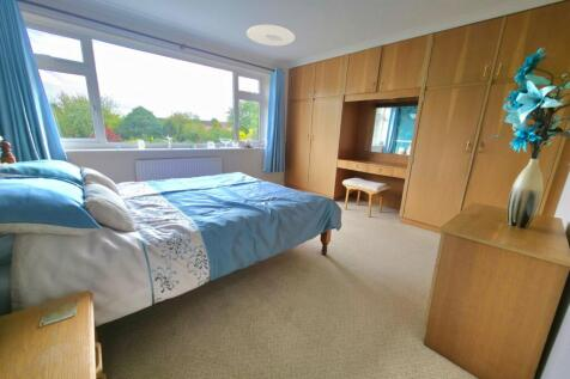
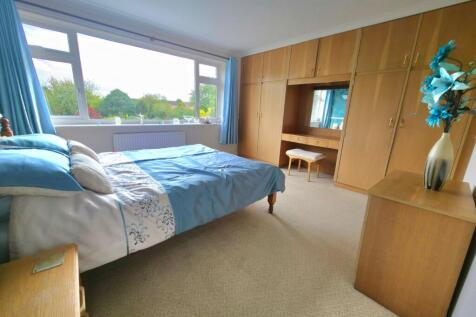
- ceiling light (271, 33)
